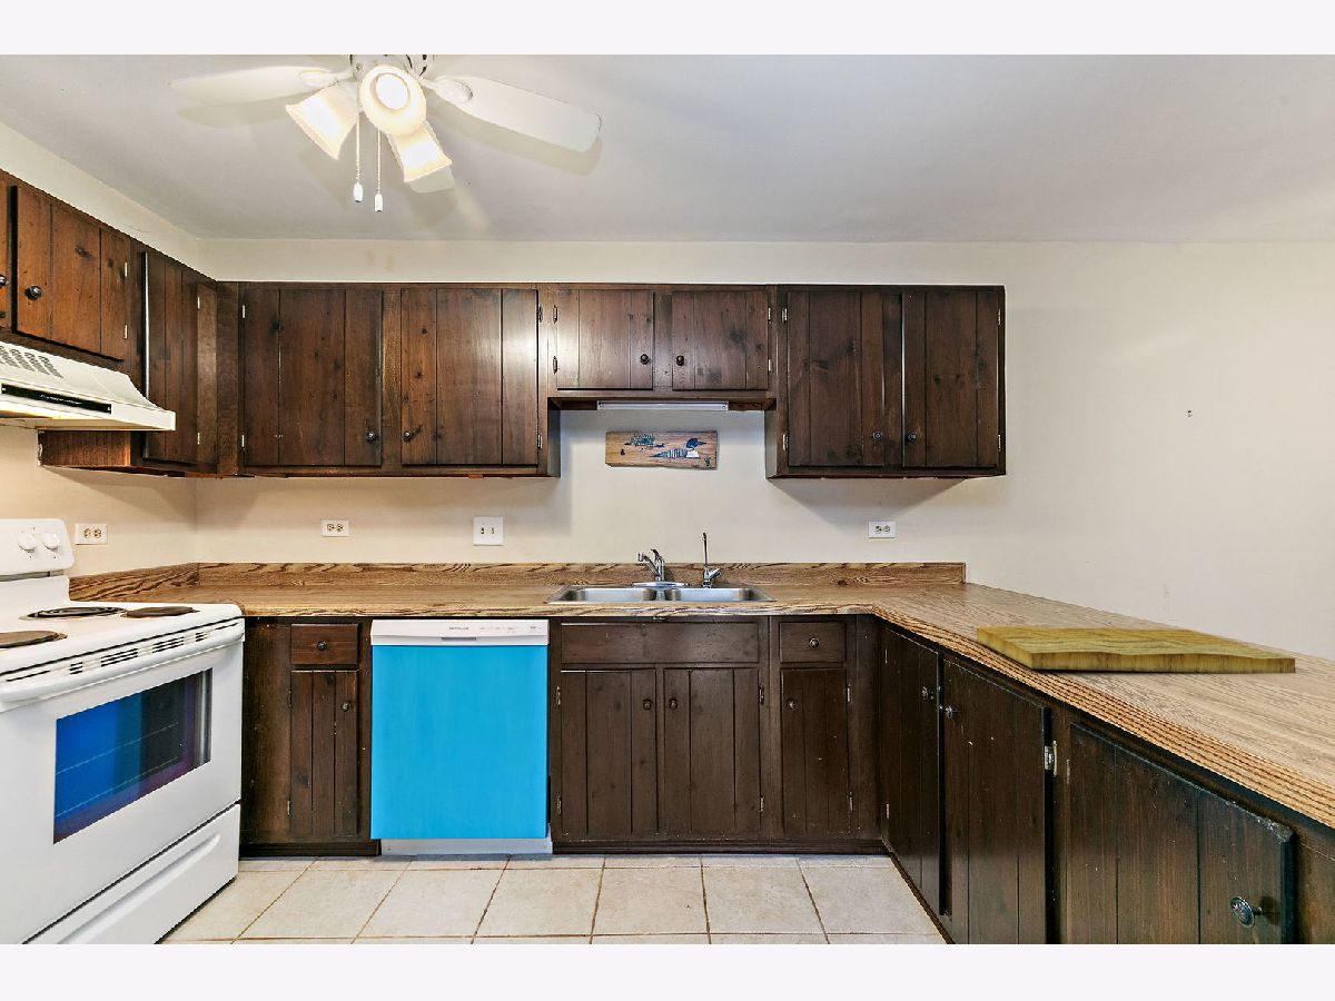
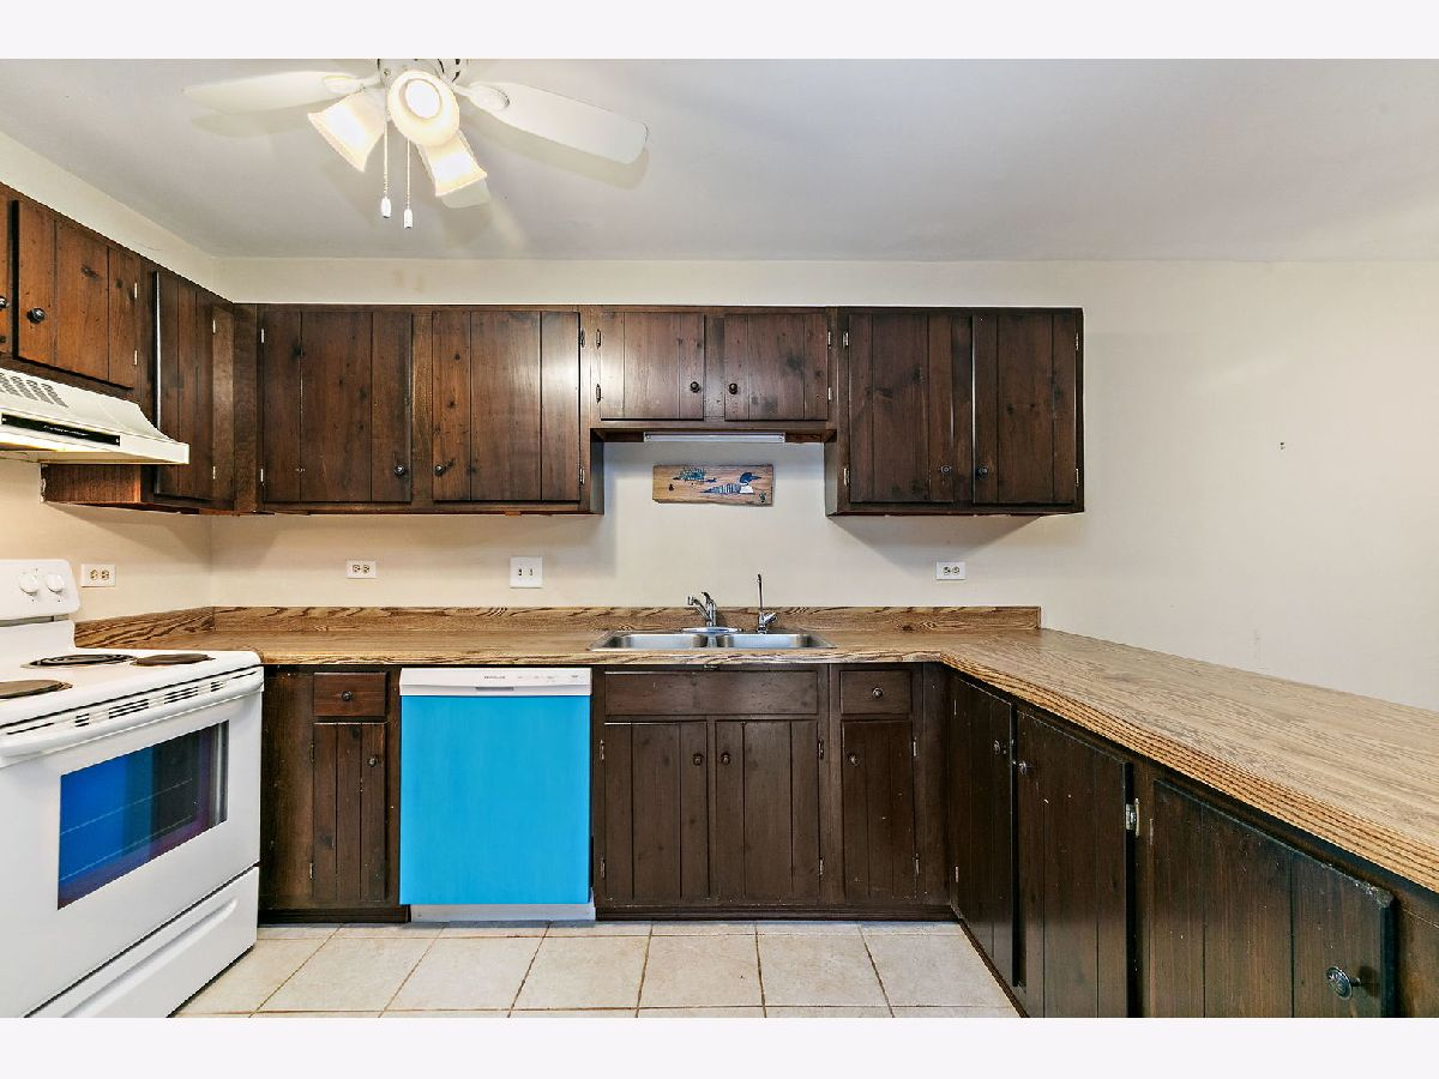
- cutting board (1116, 644)
